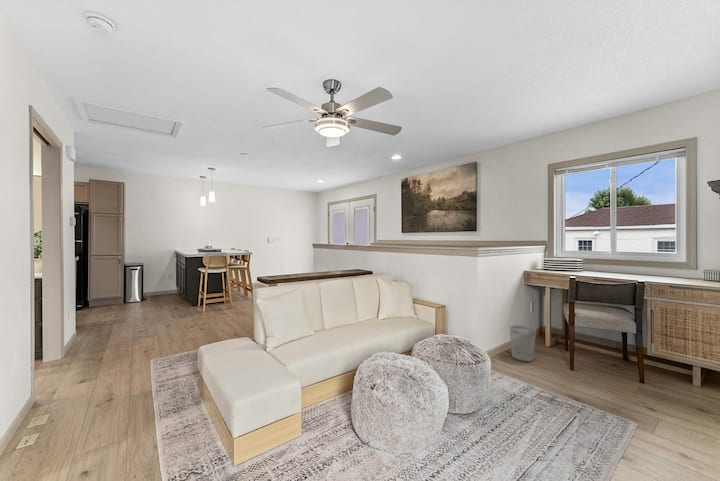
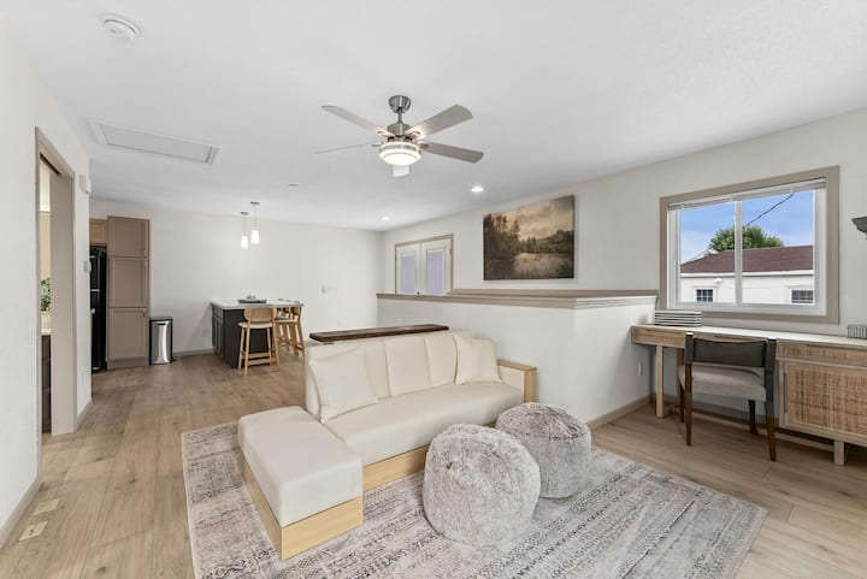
- wastebasket (522, 343)
